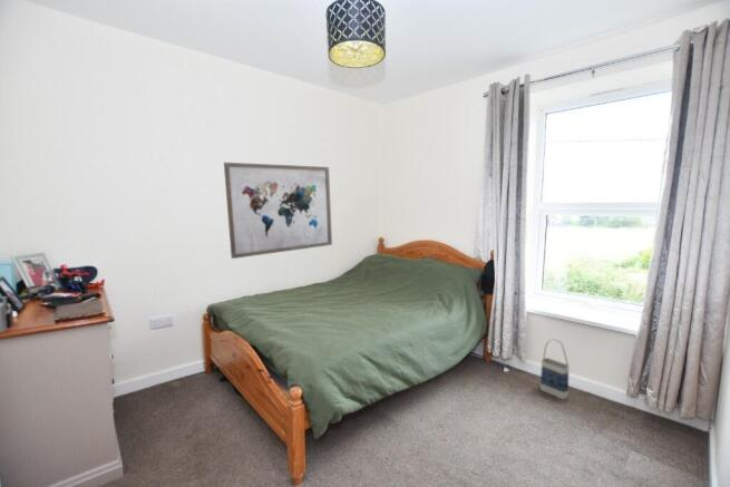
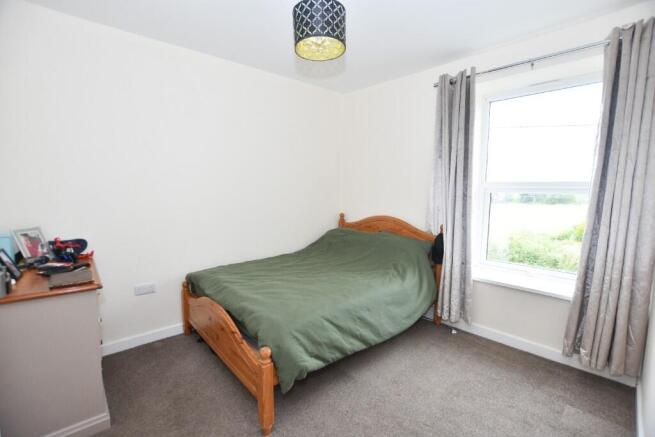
- bag (555, 366)
- wall art (284, 208)
